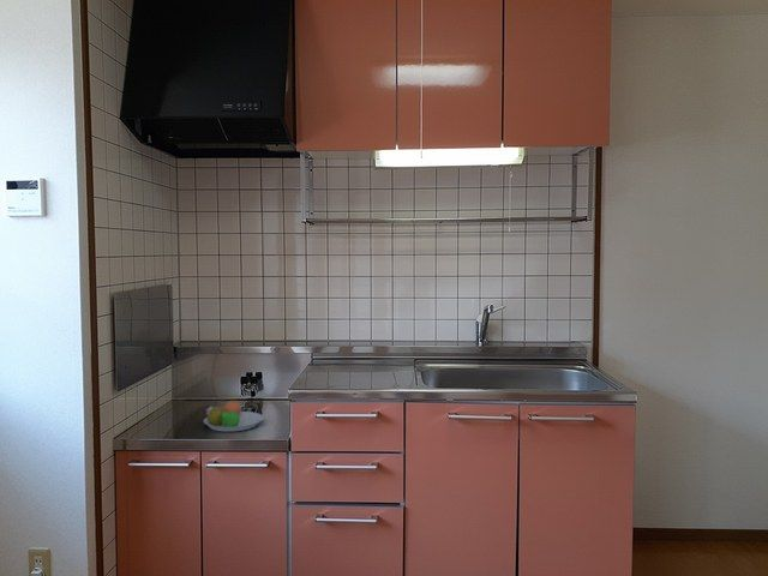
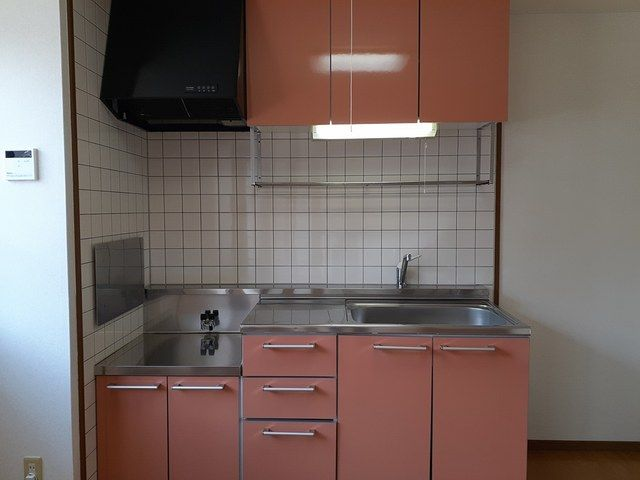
- fruit bowl (232, 413)
